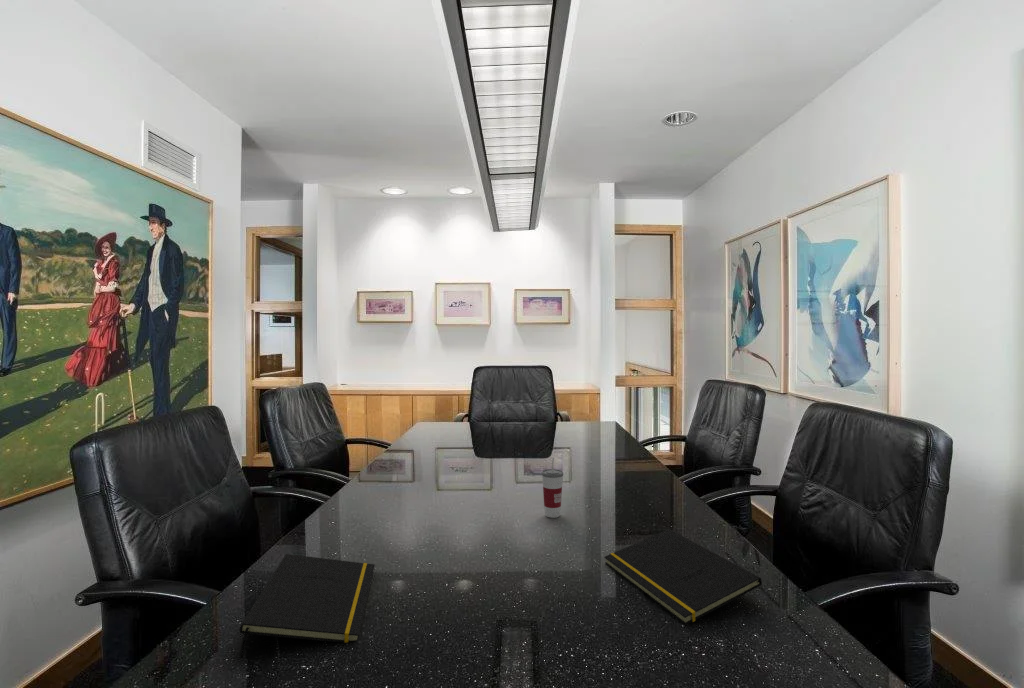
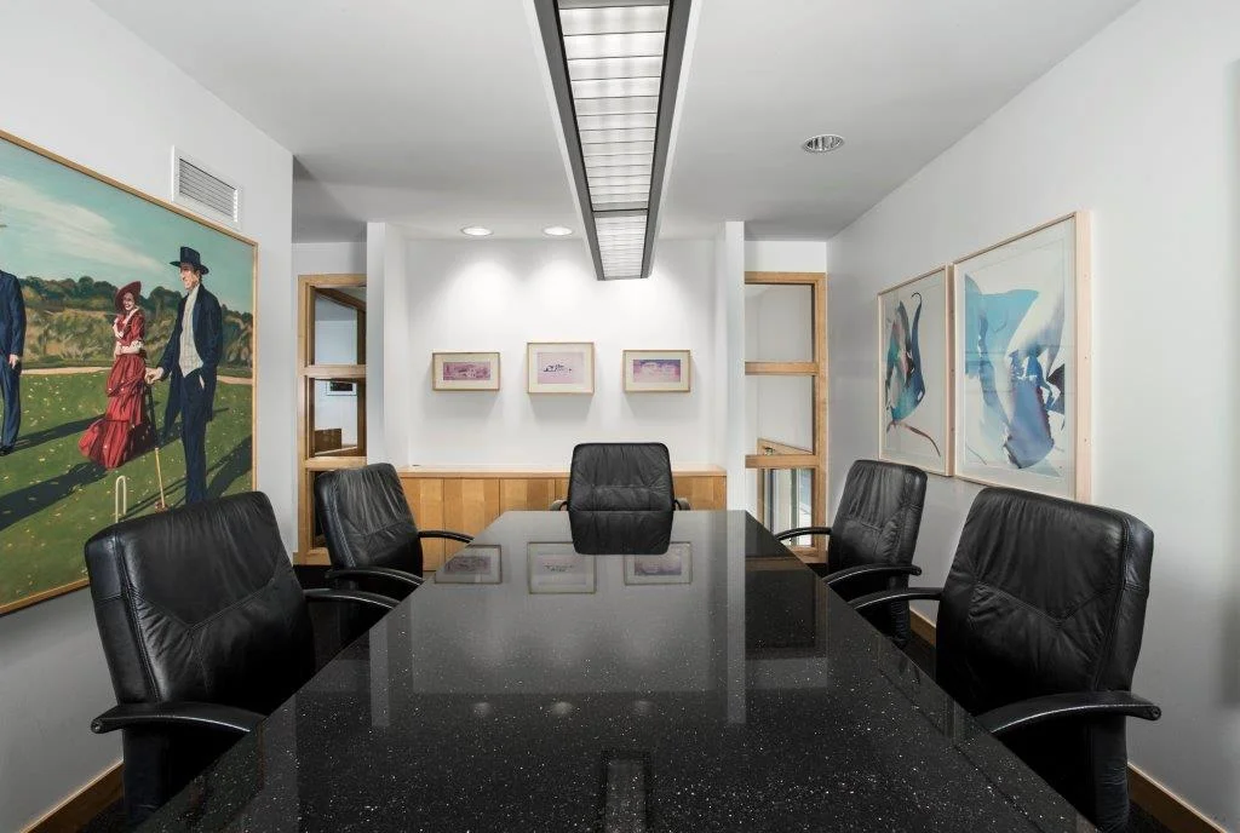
- notepad (676, 569)
- notepad (317, 593)
- cup (552, 485)
